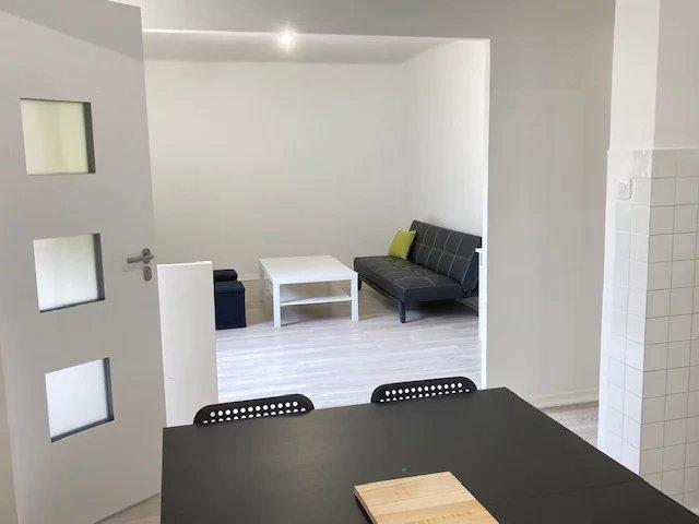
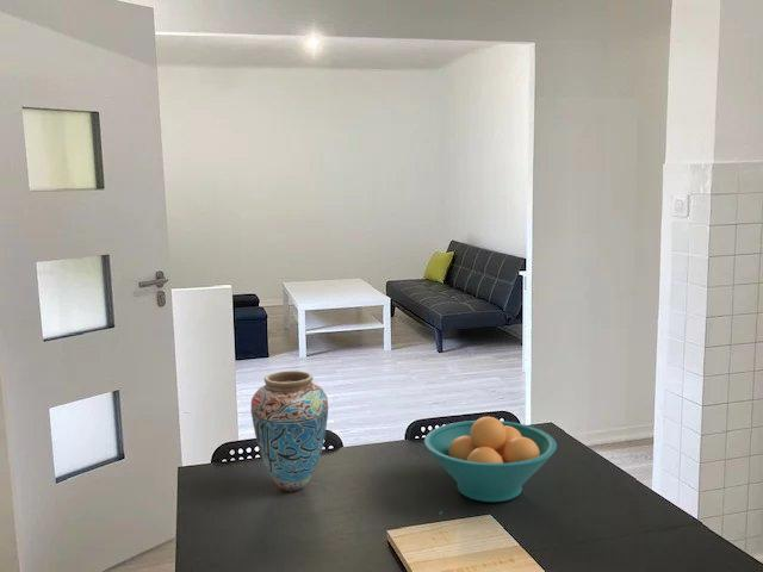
+ vase (290, 431)
+ fruit bowl (489, 454)
